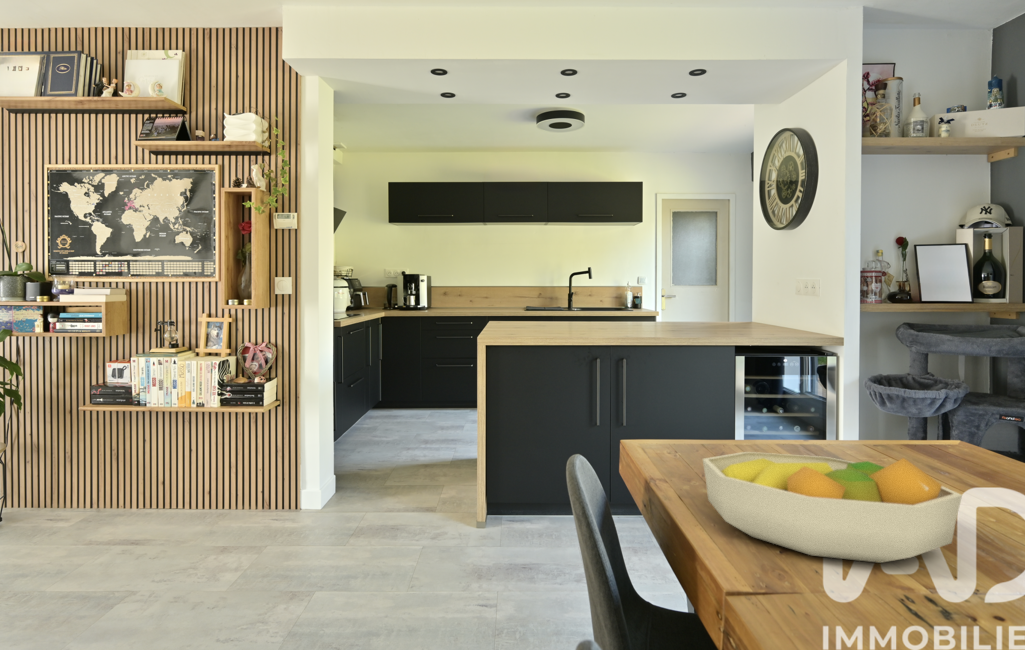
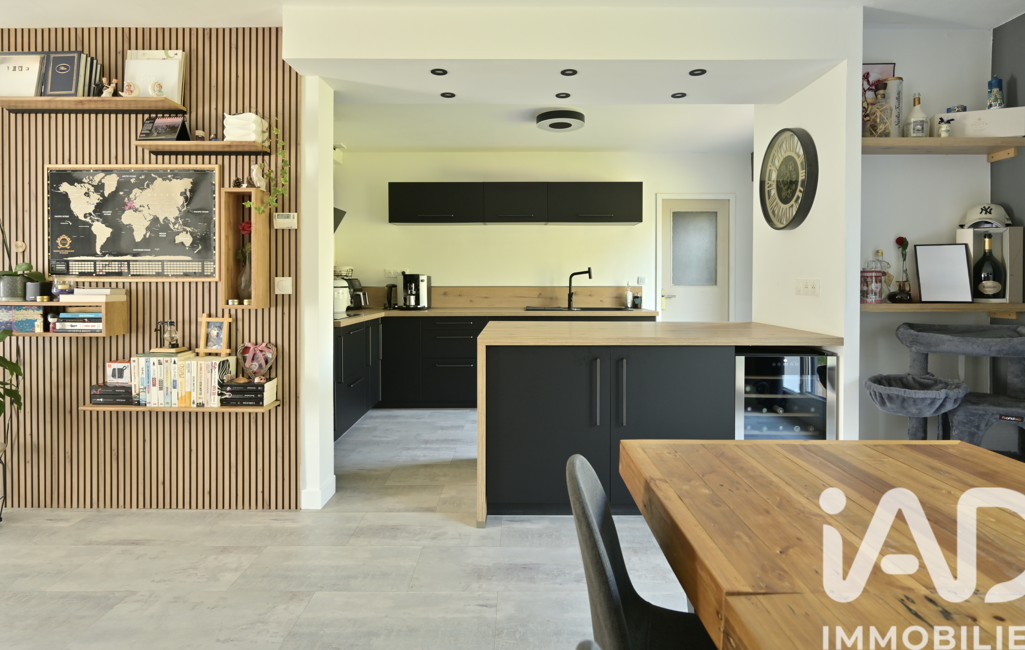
- fruit bowl (818, 491)
